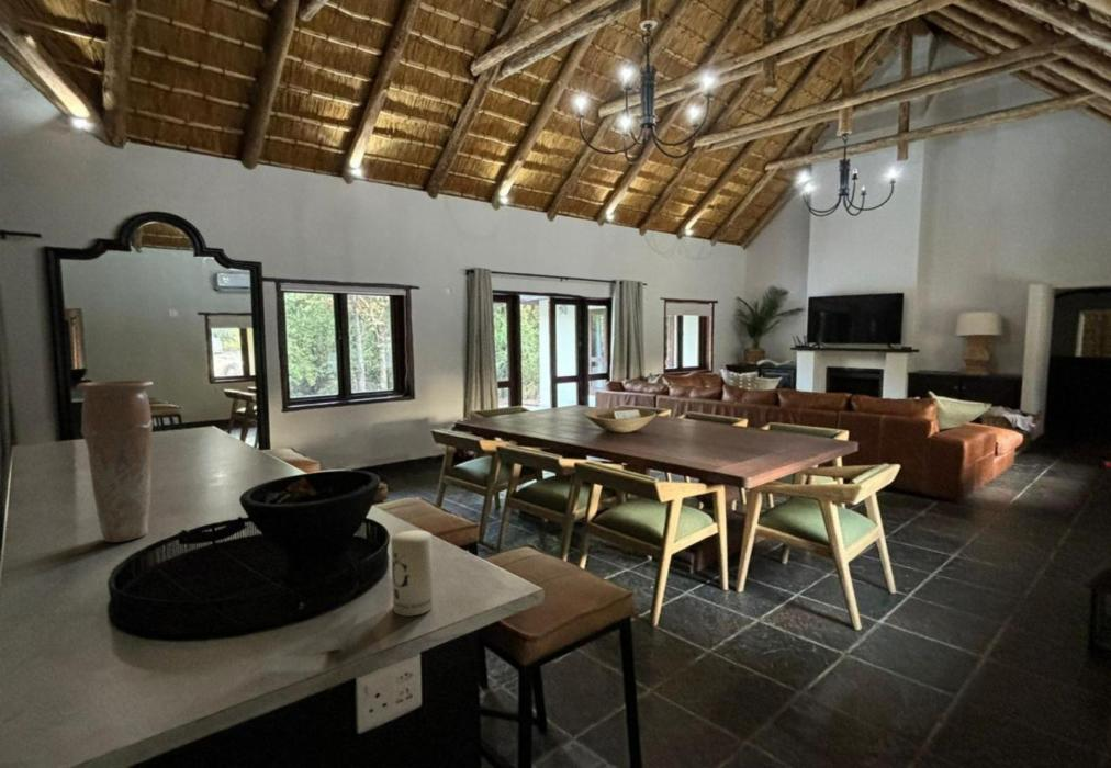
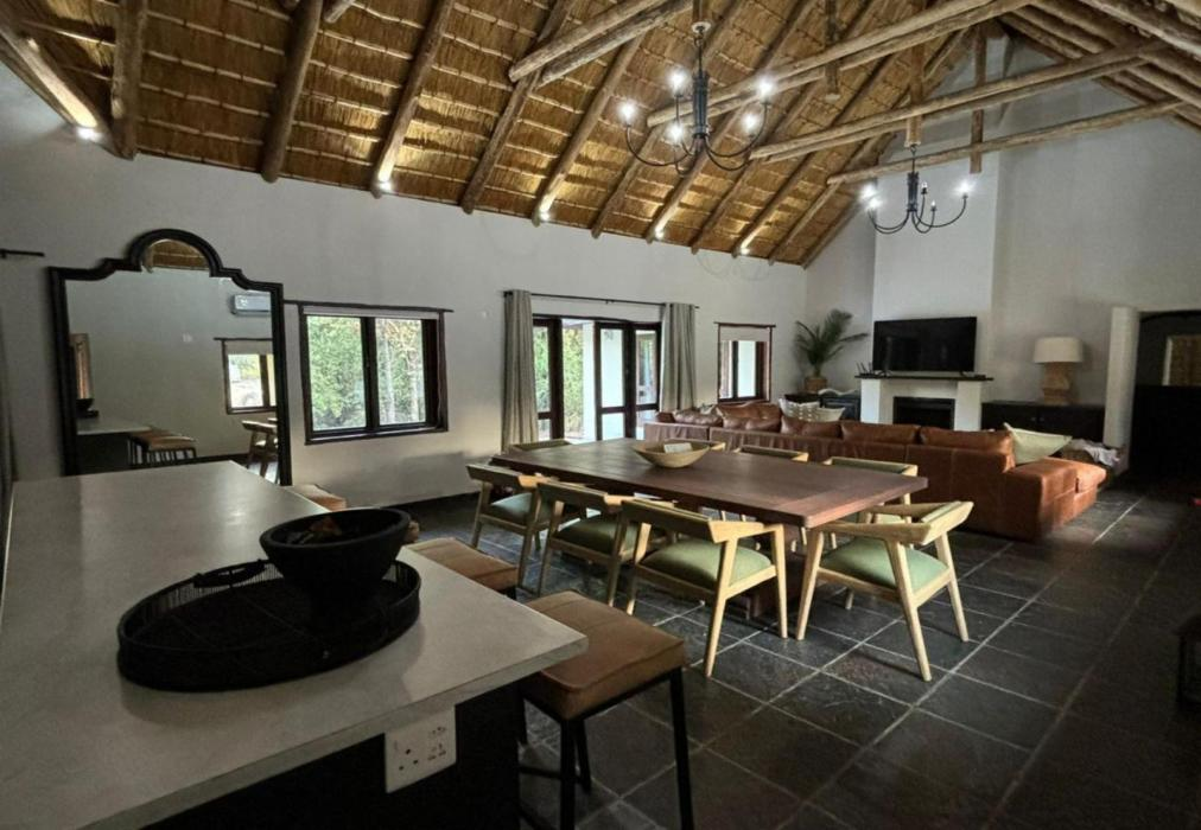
- candle (412, 572)
- vase (121, 460)
